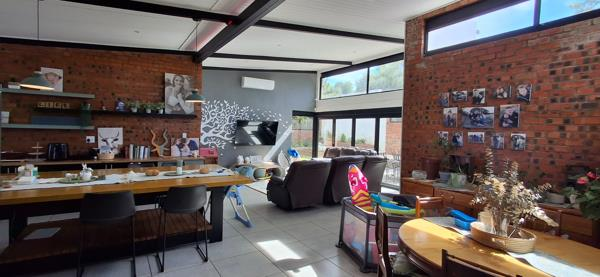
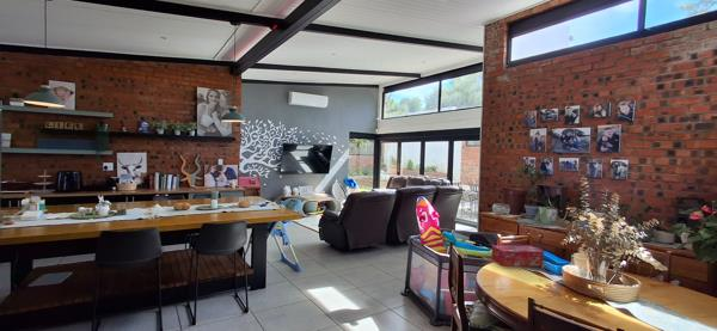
+ tissue box (516, 255)
